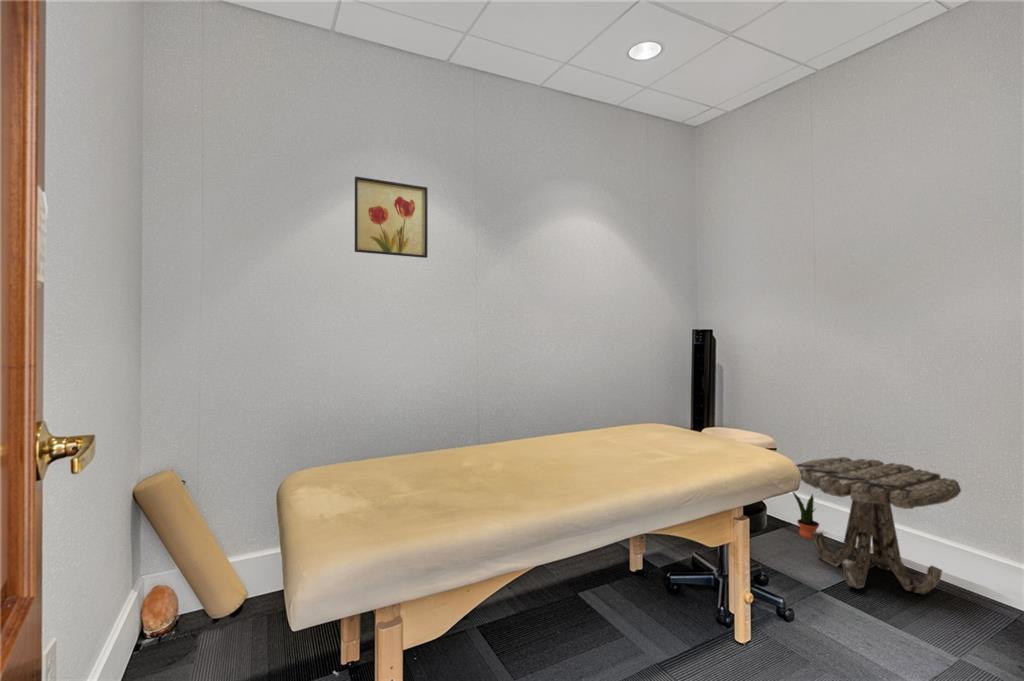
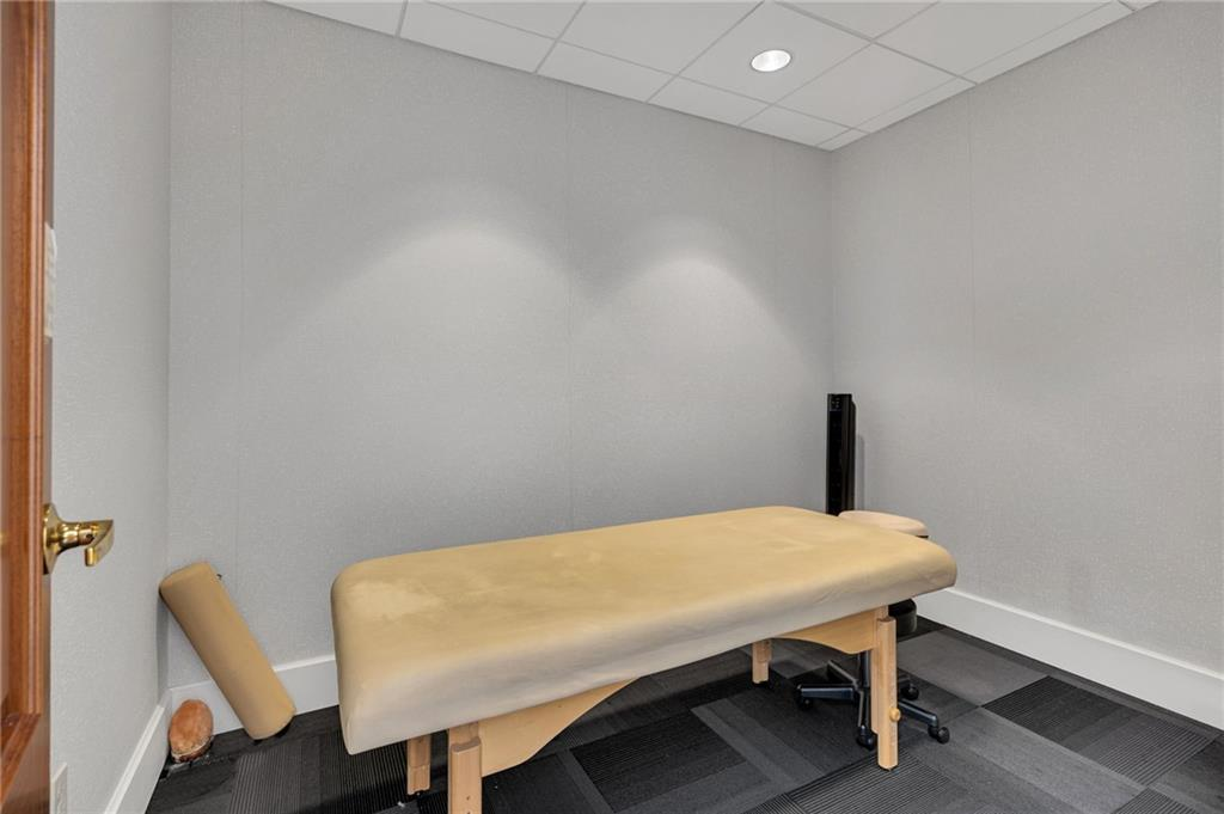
- side table (869, 523)
- potted plant (803, 512)
- wall art (391, 218)
